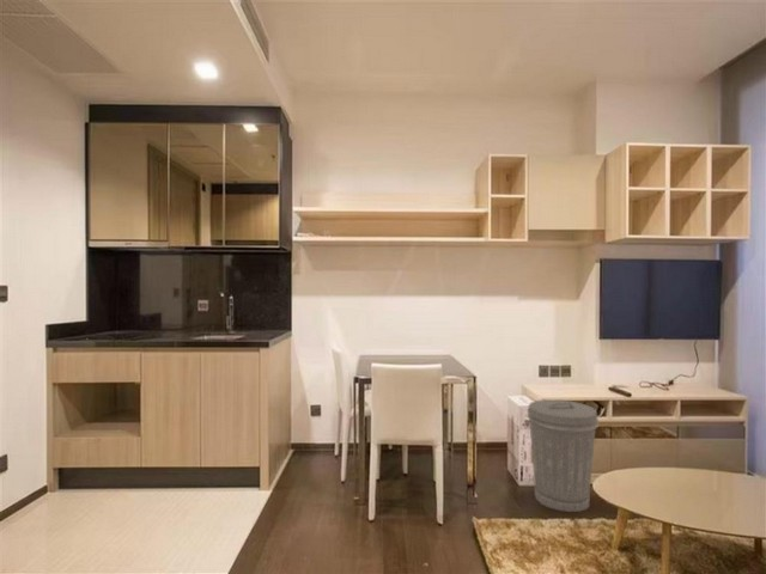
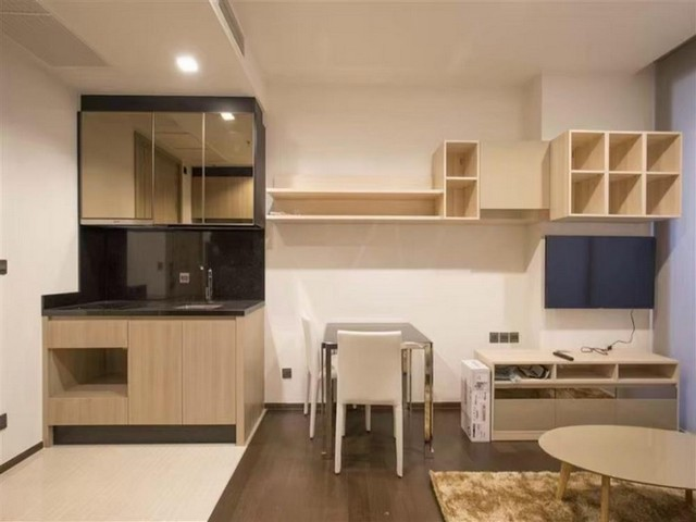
- trash can (561, 451)
